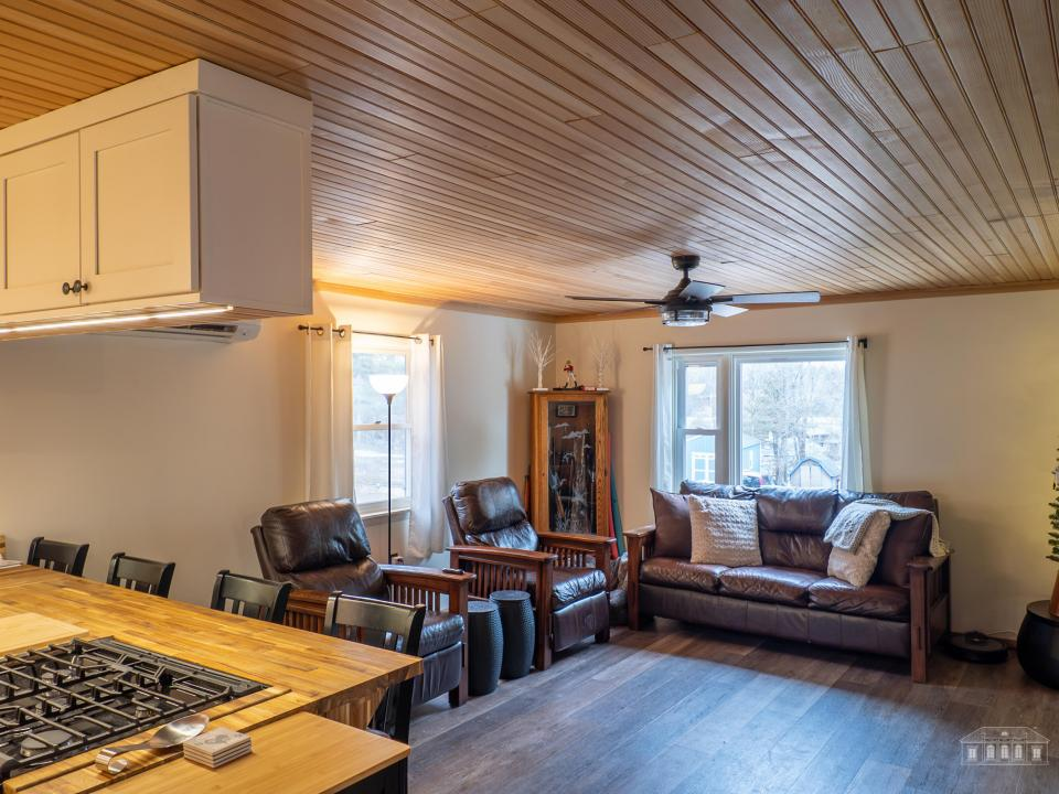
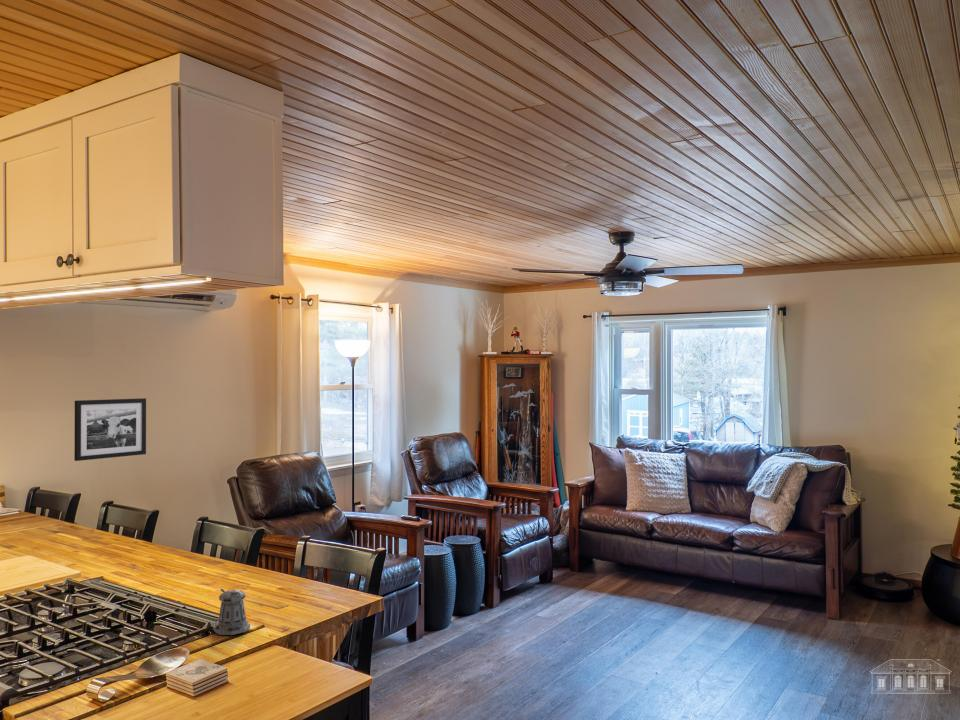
+ picture frame (111, 428)
+ pepper shaker (231, 608)
